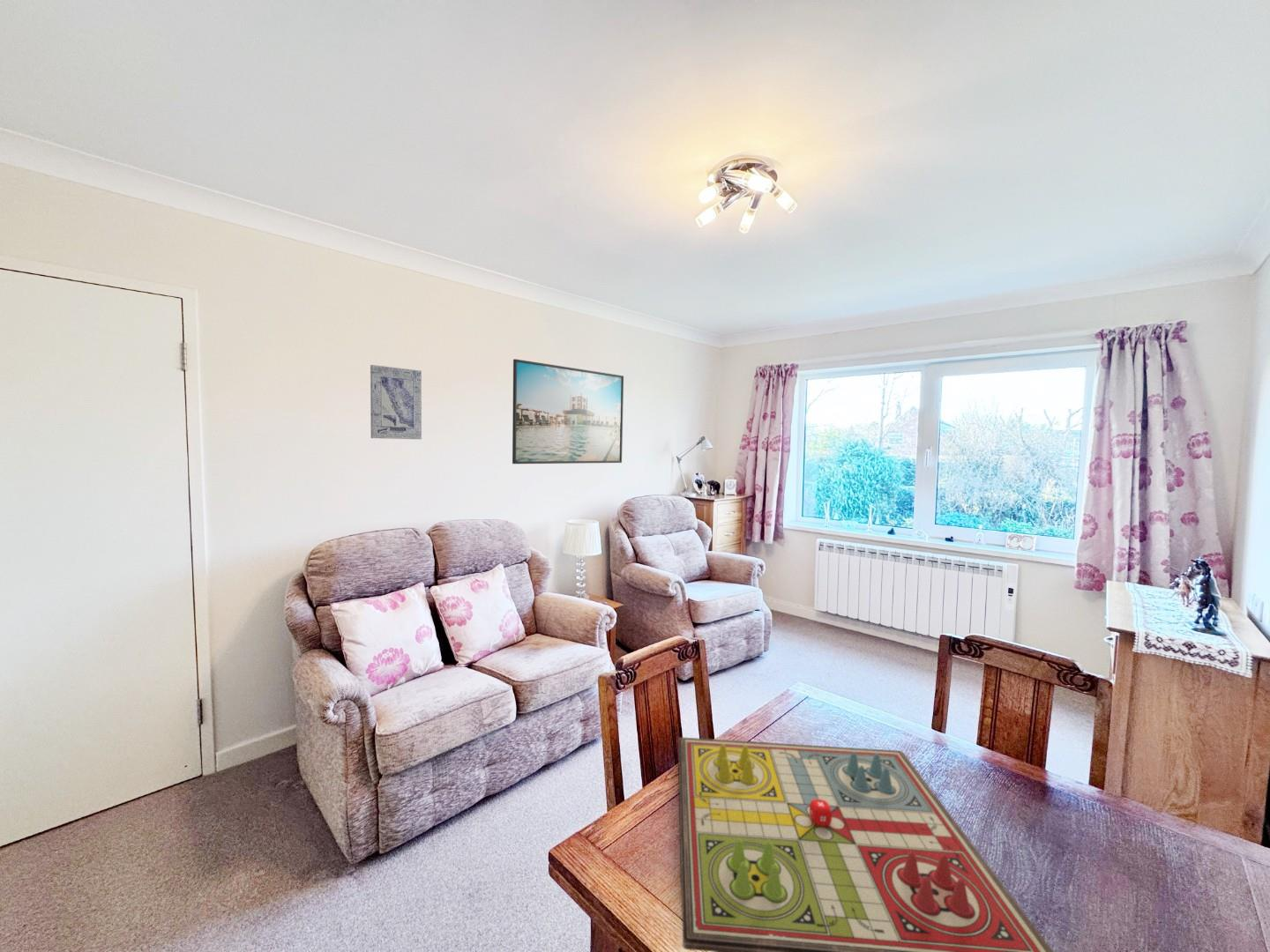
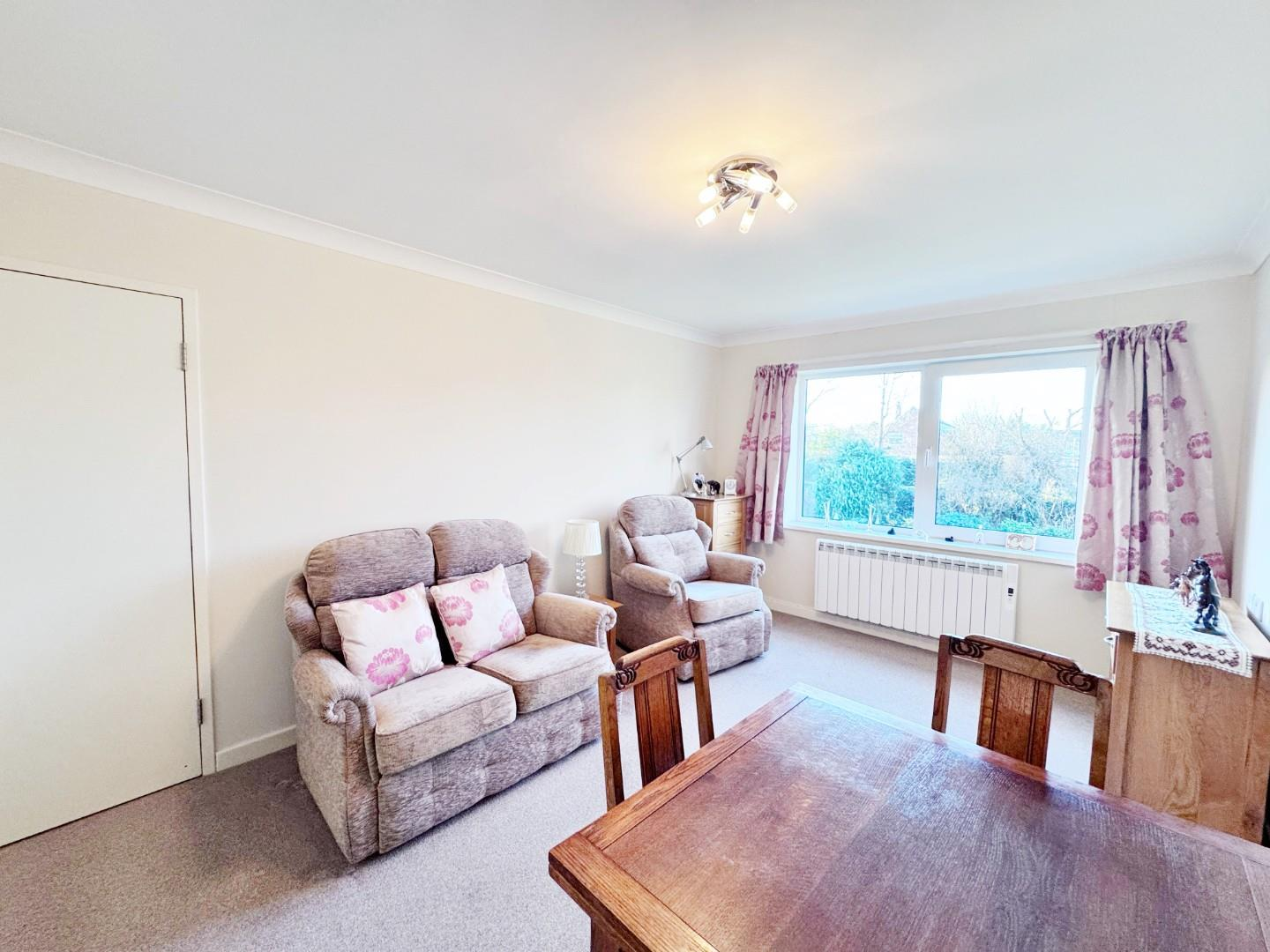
- gameboard (820, 813)
- wall art (396, 403)
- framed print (572, 416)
